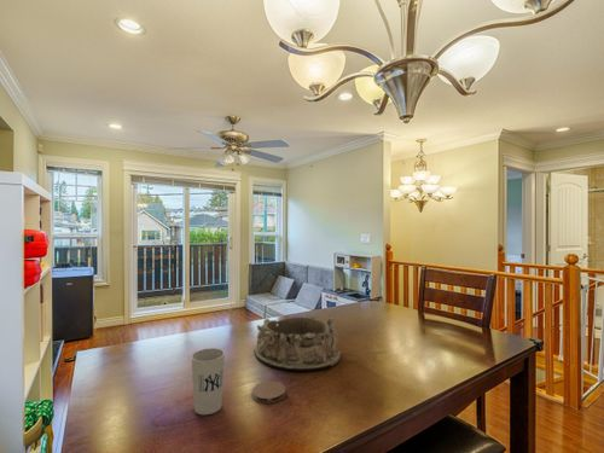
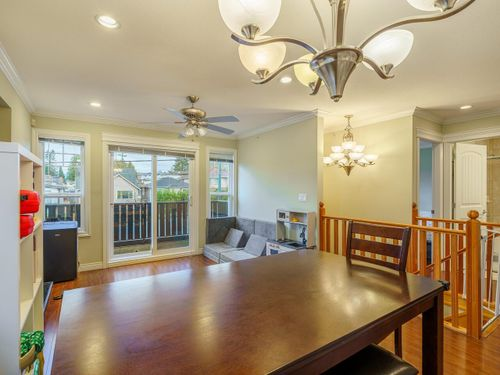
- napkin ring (296, 337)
- cup (208, 381)
- coaster (268, 391)
